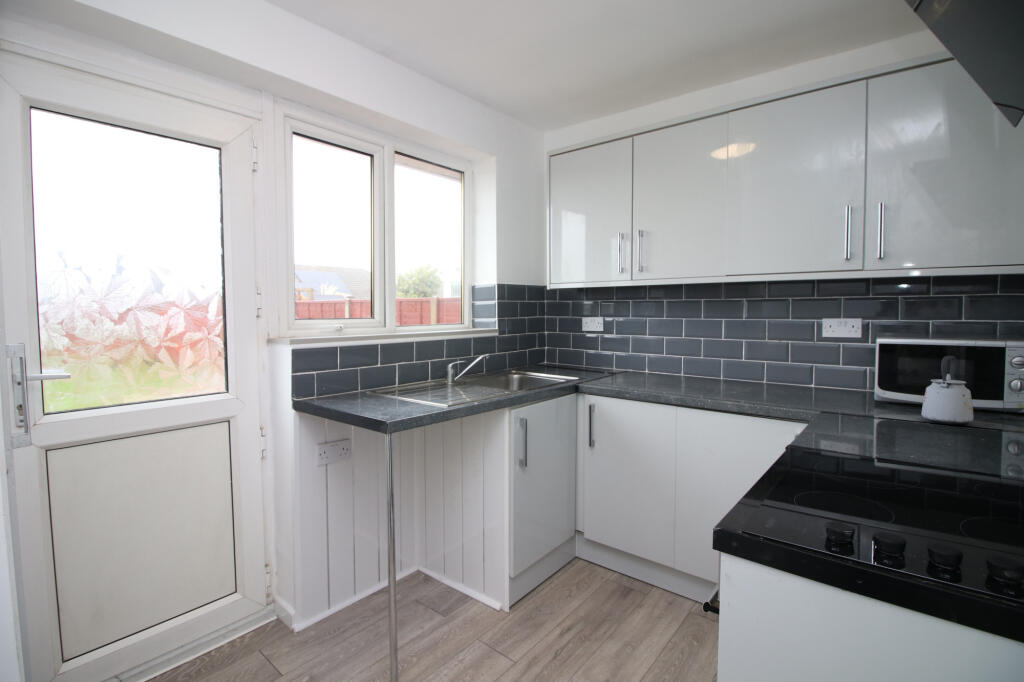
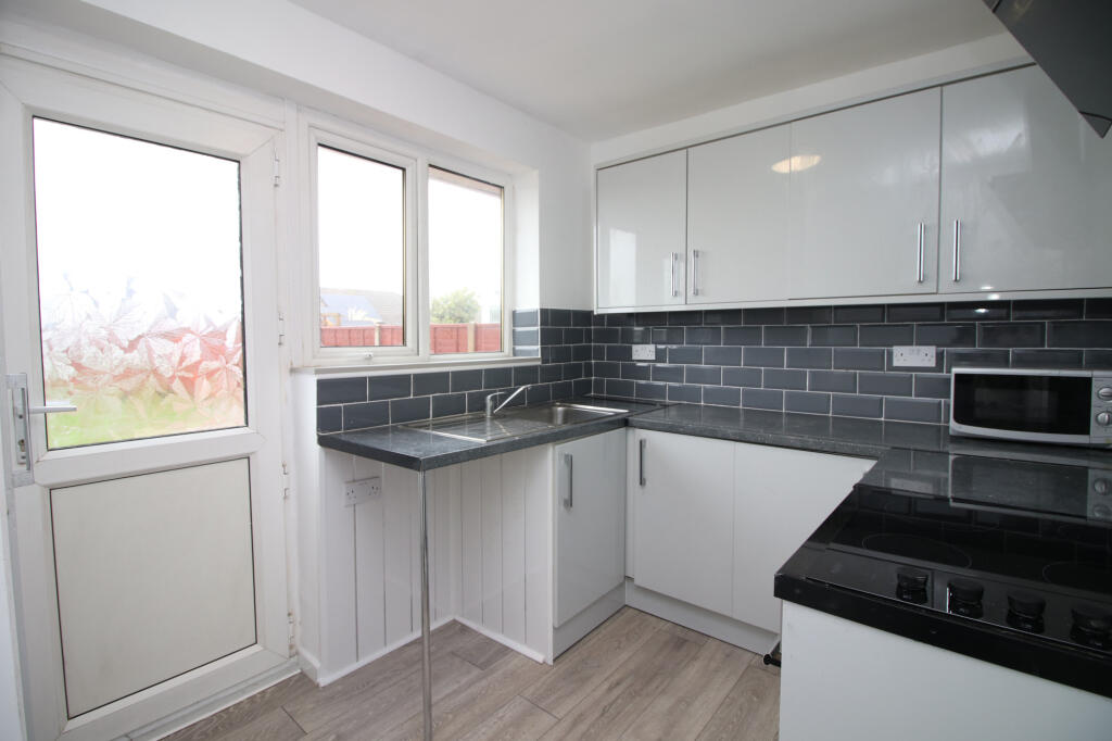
- kettle (949, 388)
